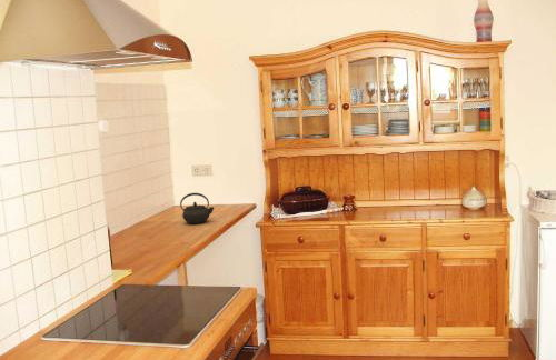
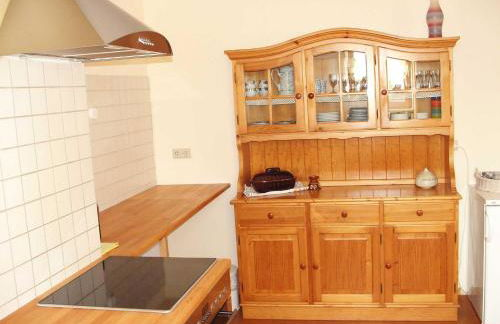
- kettle (197, 207)
